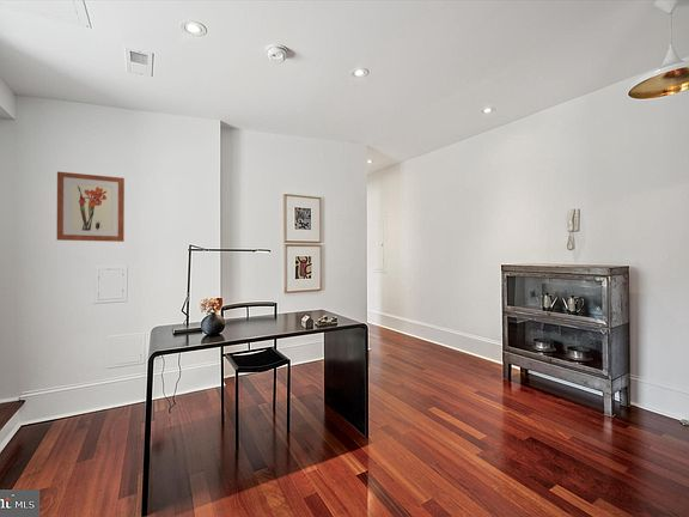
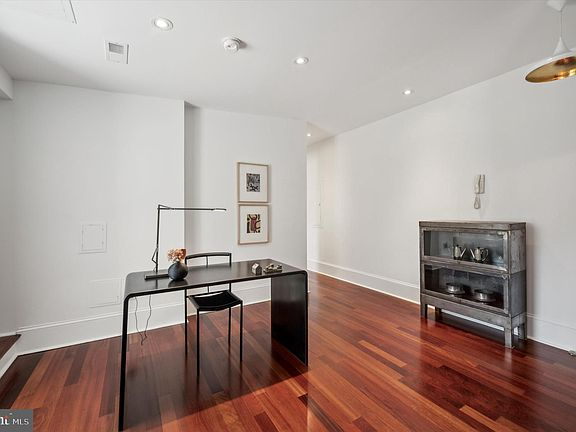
- wall art (91, 207)
